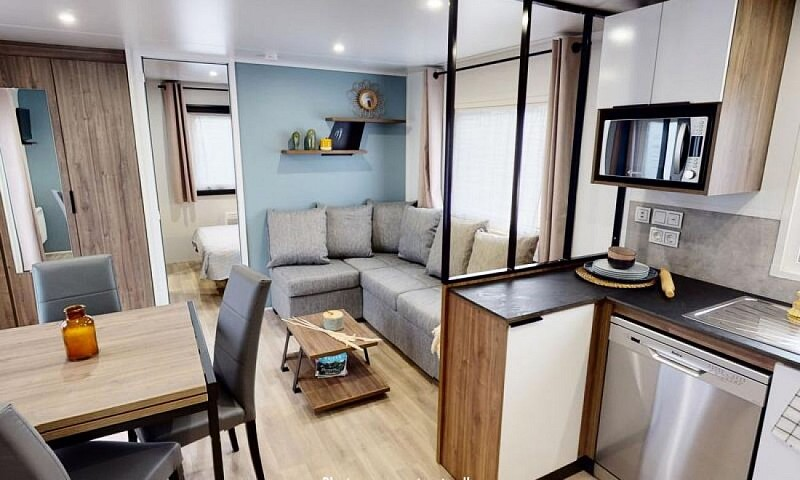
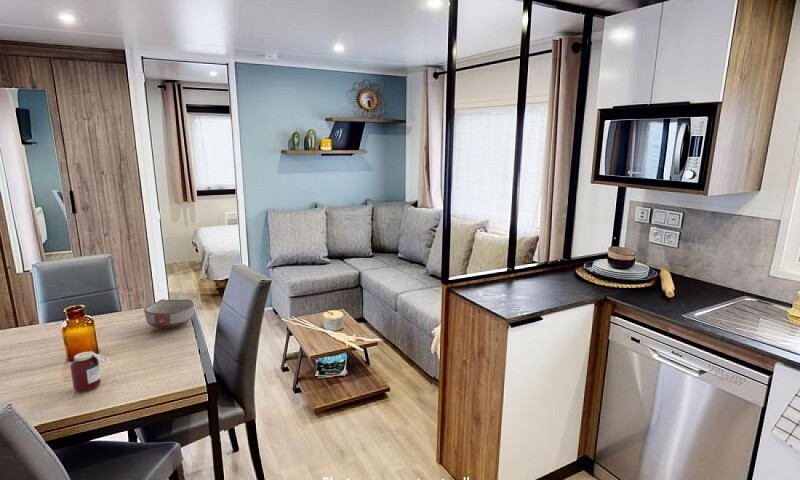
+ jar (91, 369)
+ ceramic bowl (170, 314)
